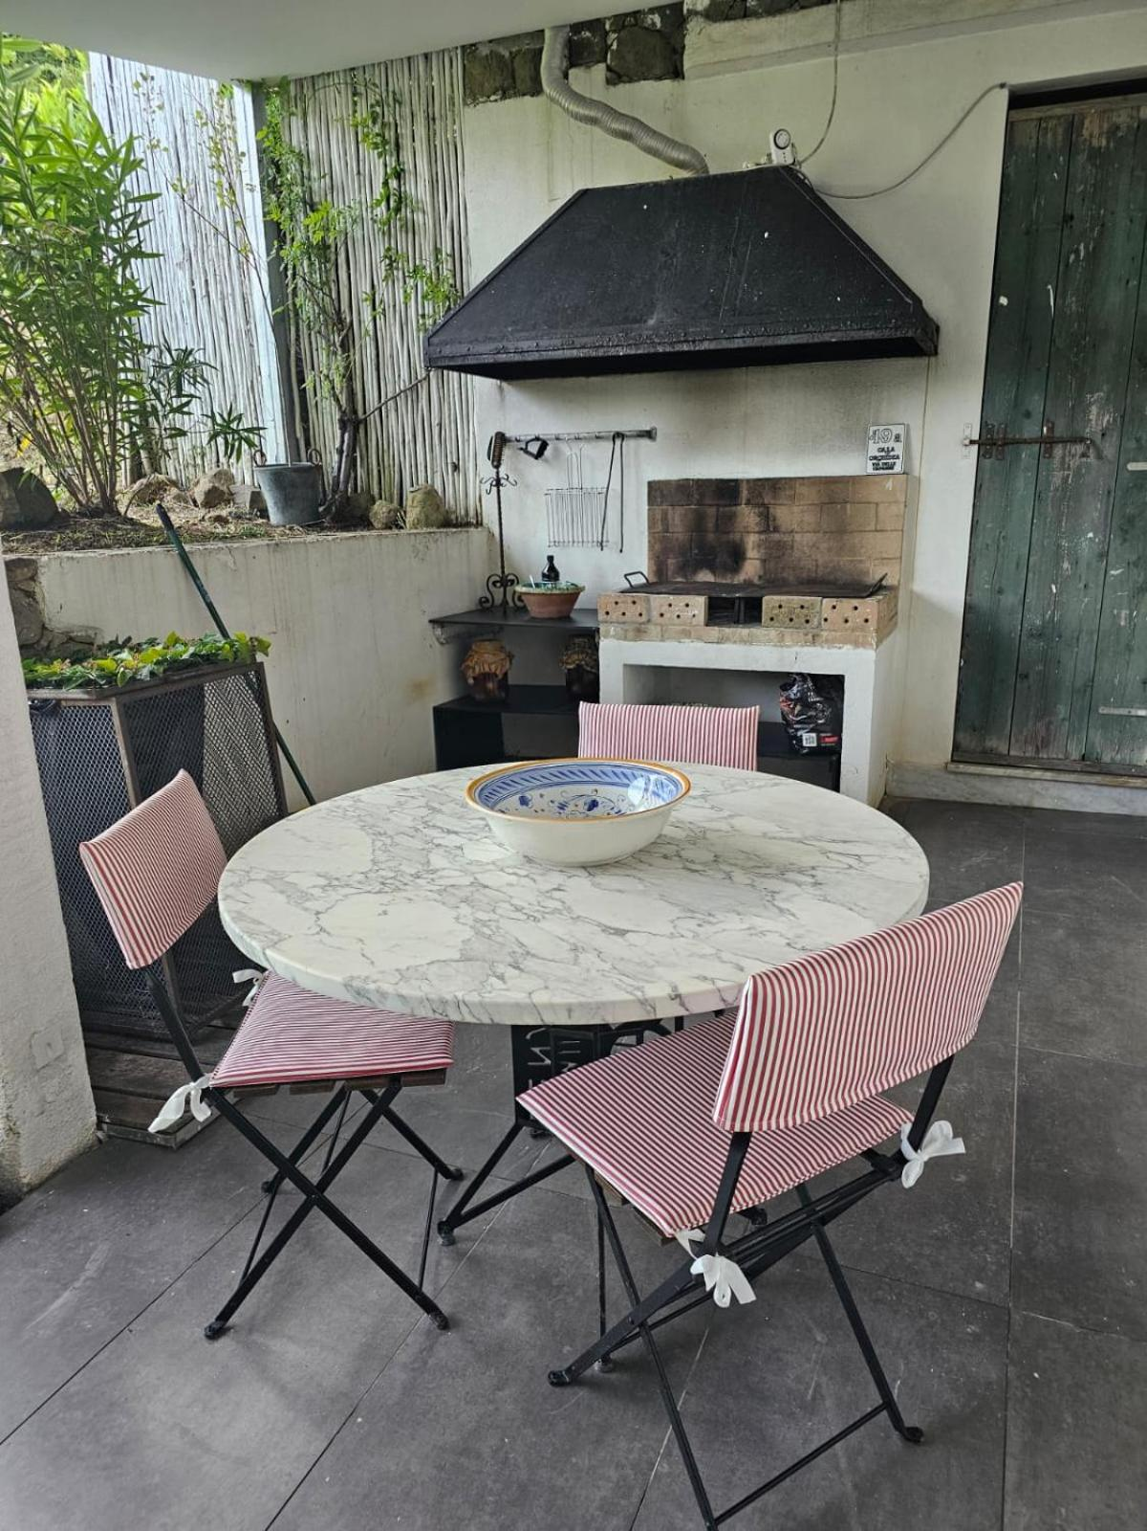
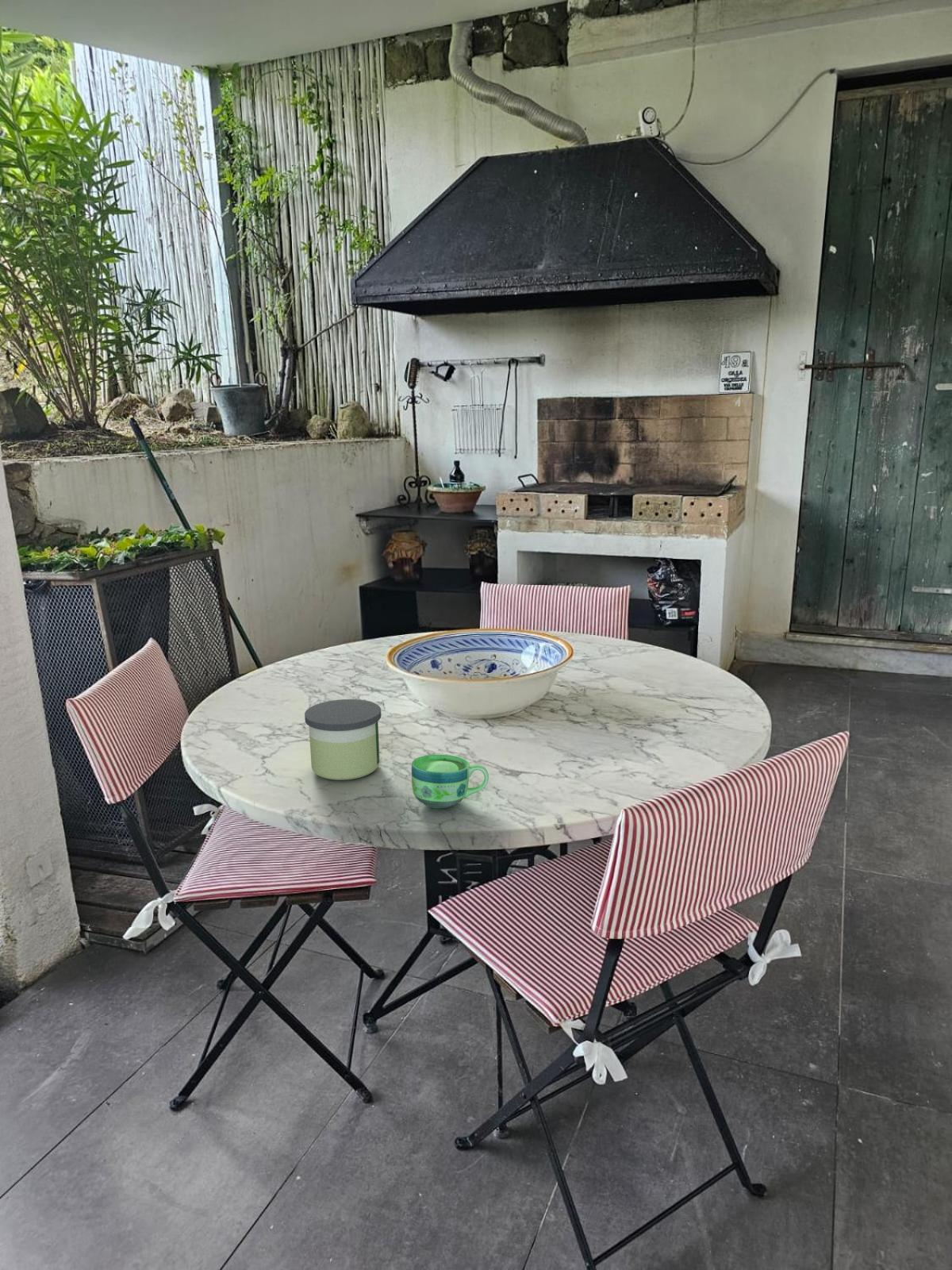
+ candle (344, 740)
+ cup (449, 780)
